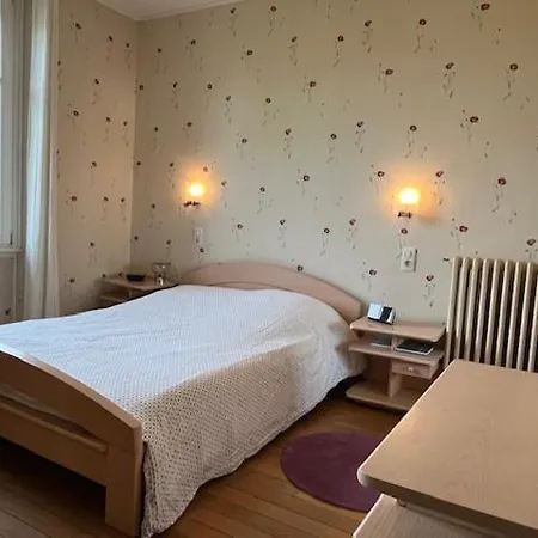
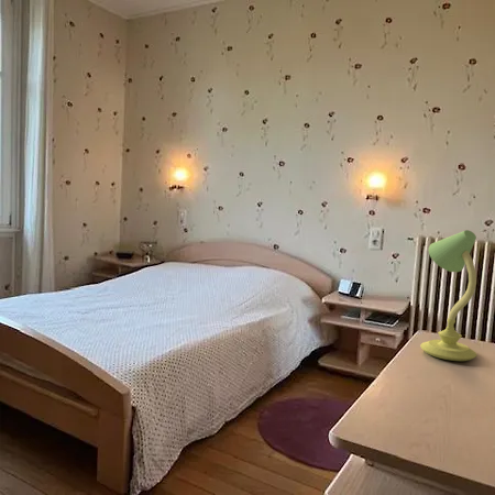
+ table lamp (460, 299)
